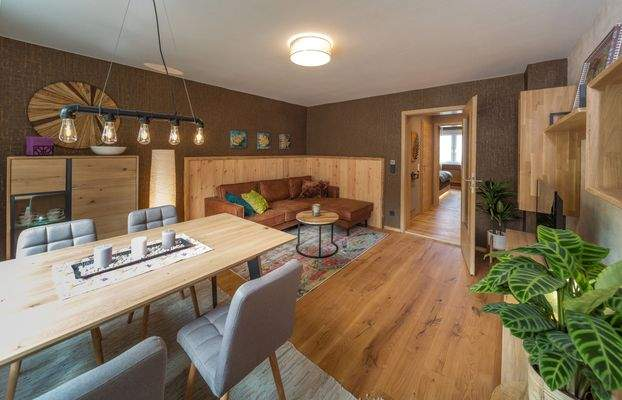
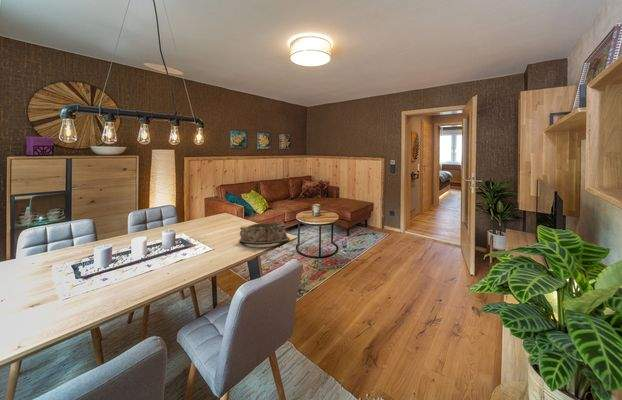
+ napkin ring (265, 232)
